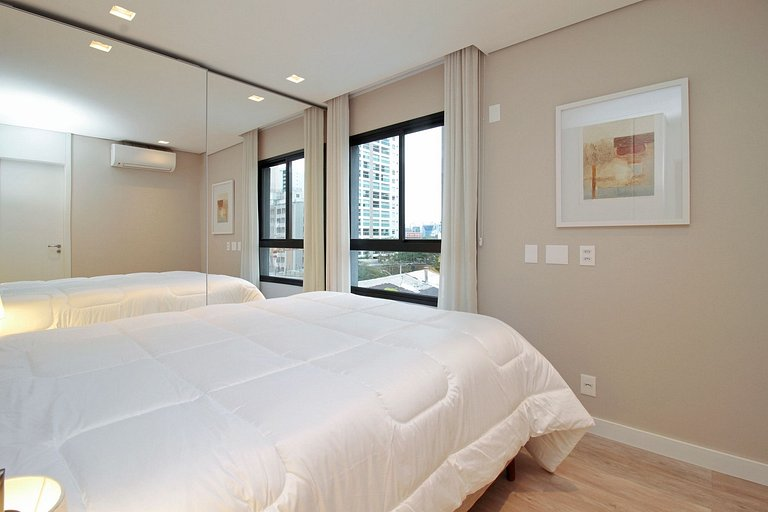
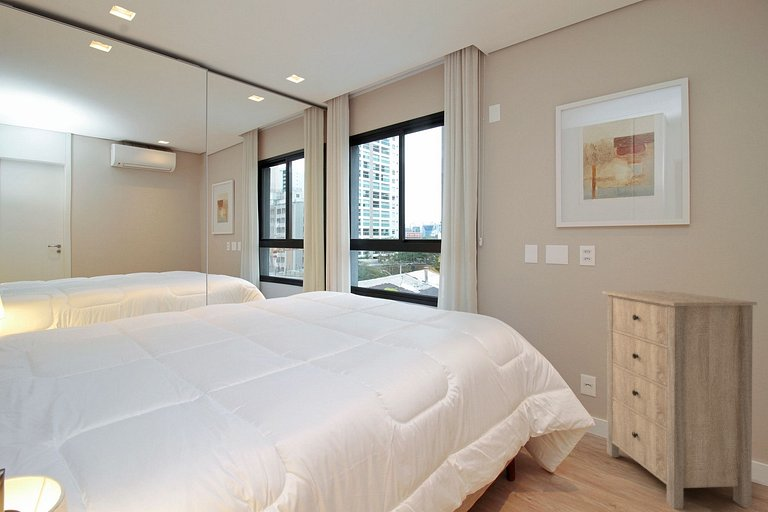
+ storage cabinet (669, 386)
